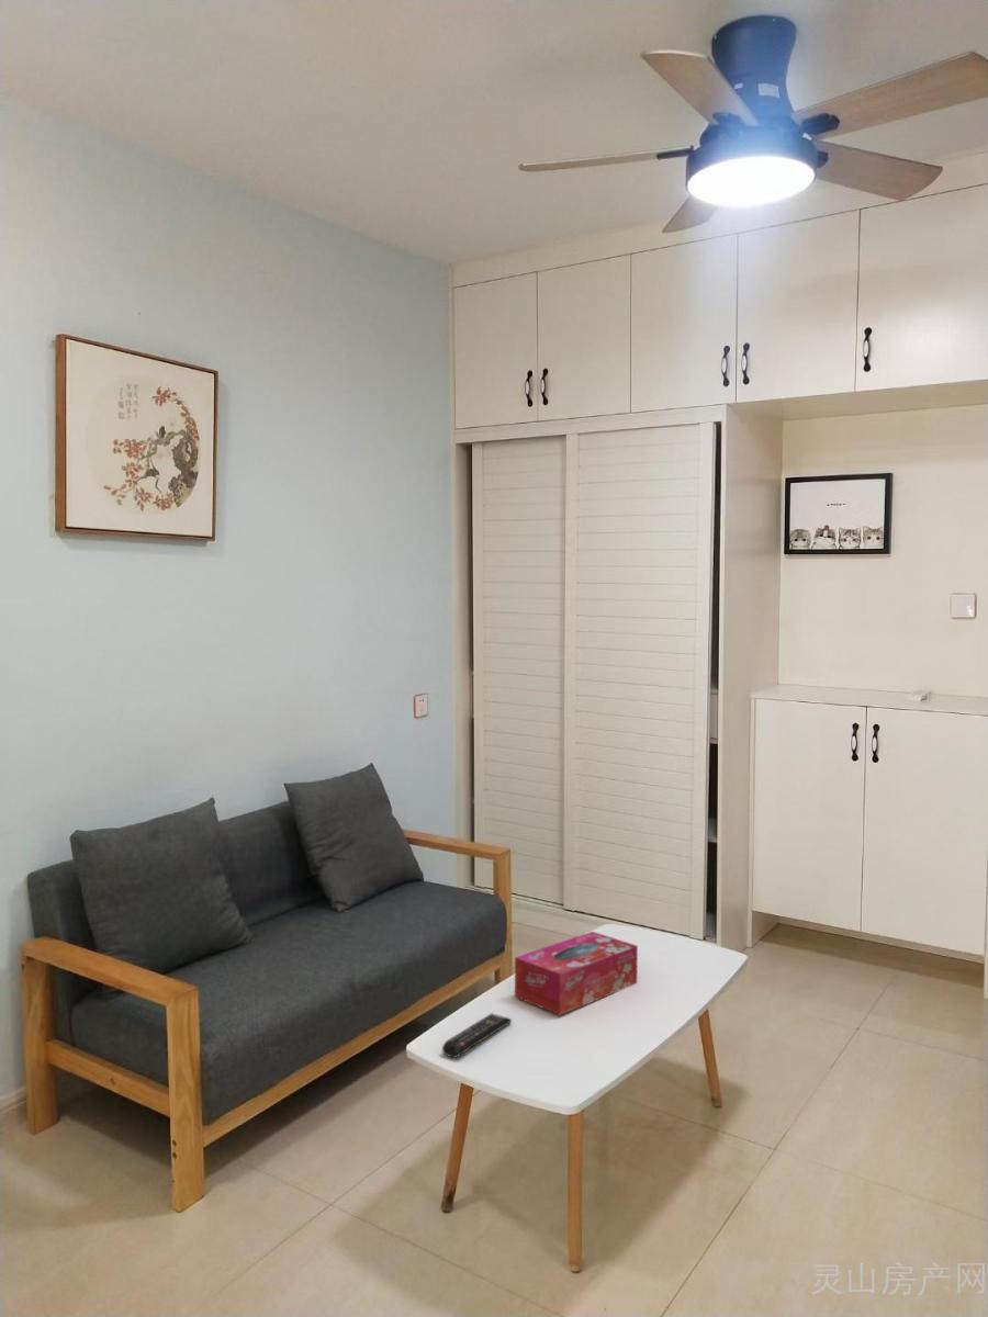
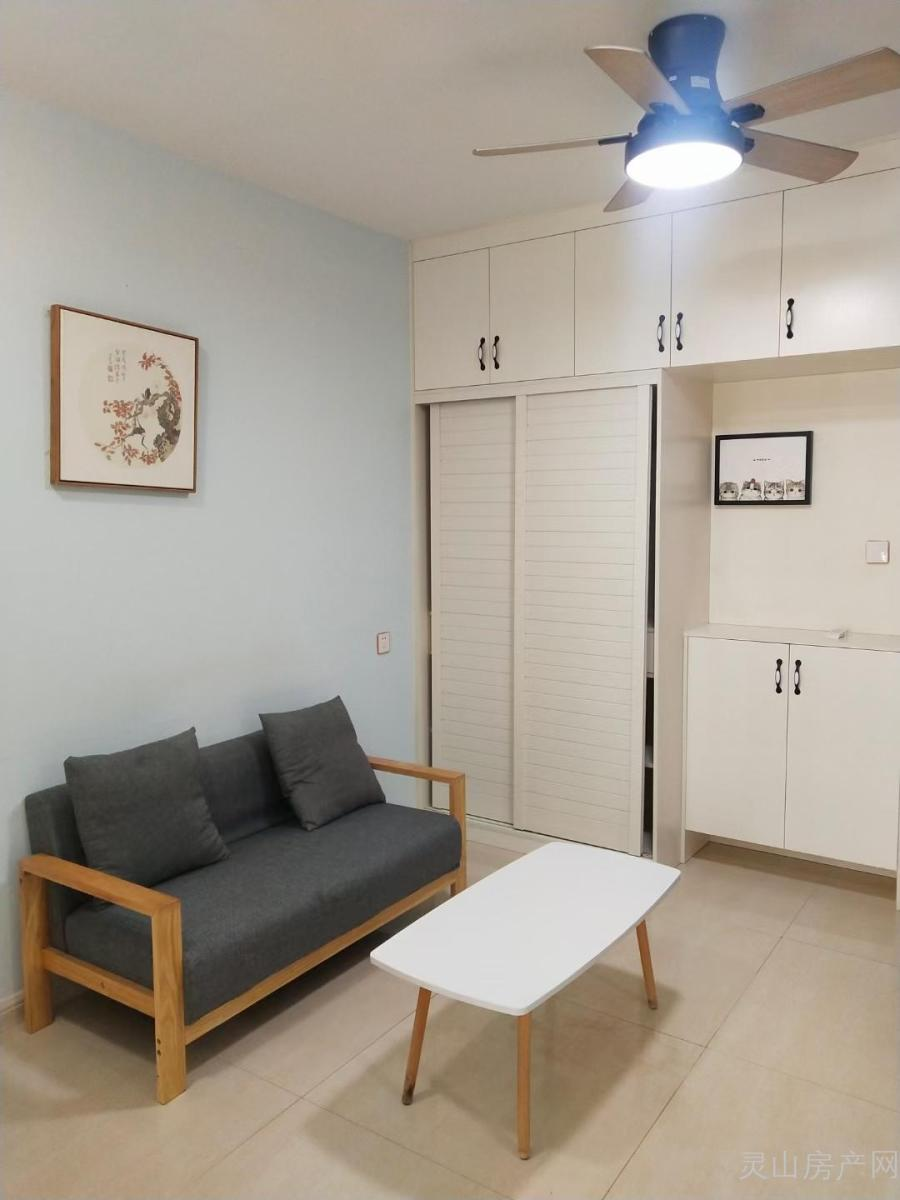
- tissue box (576, 970)
- remote control (478, 1034)
